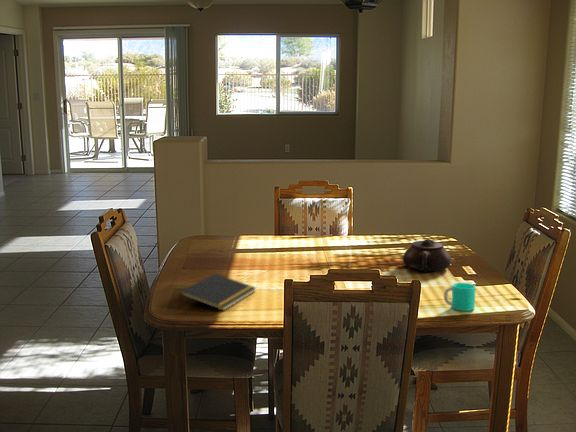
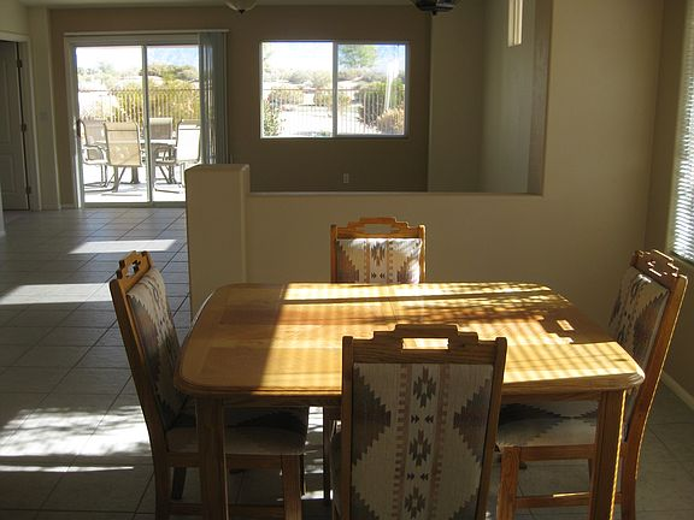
- notepad (219, 290)
- teapot (426, 253)
- cup (459, 296)
